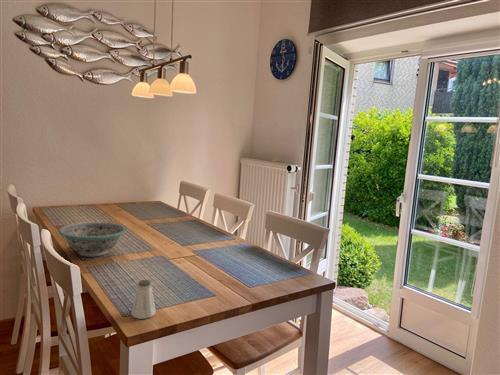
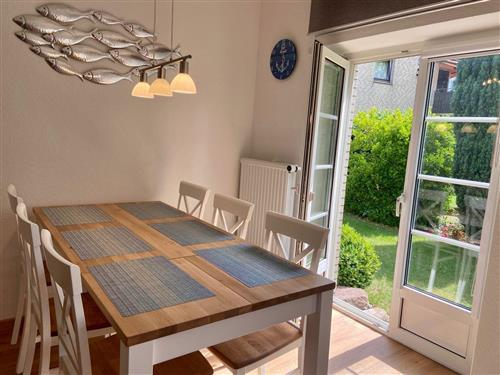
- decorative bowl (93, 240)
- saltshaker (144, 297)
